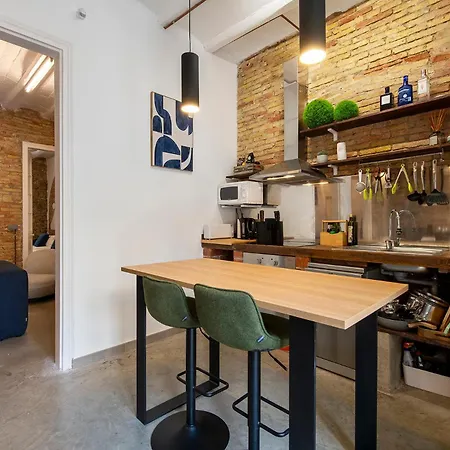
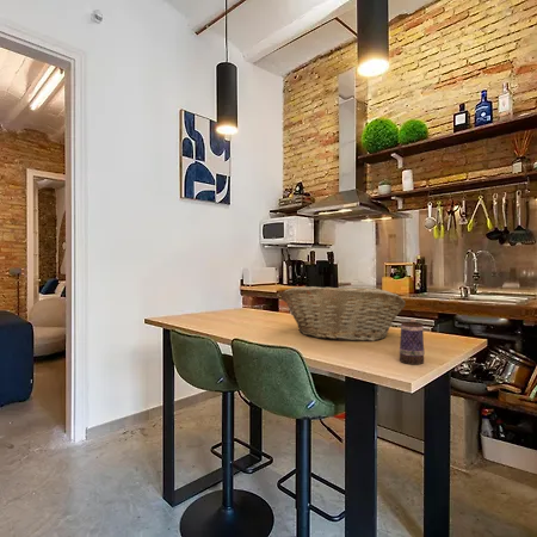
+ mug (412, 340)
+ fruit basket (340, 309)
